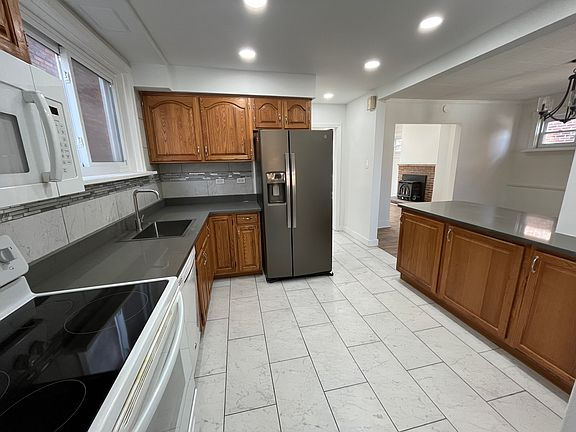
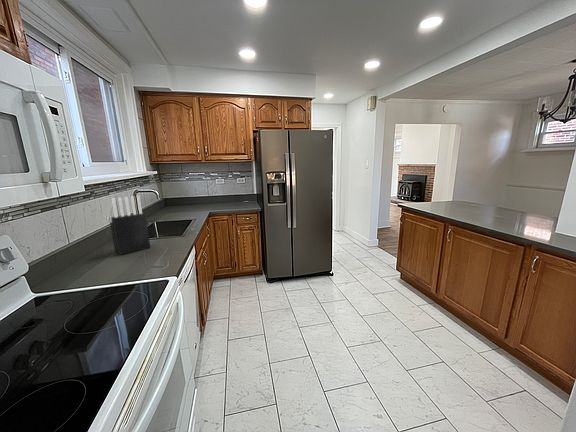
+ knife block (128, 223)
